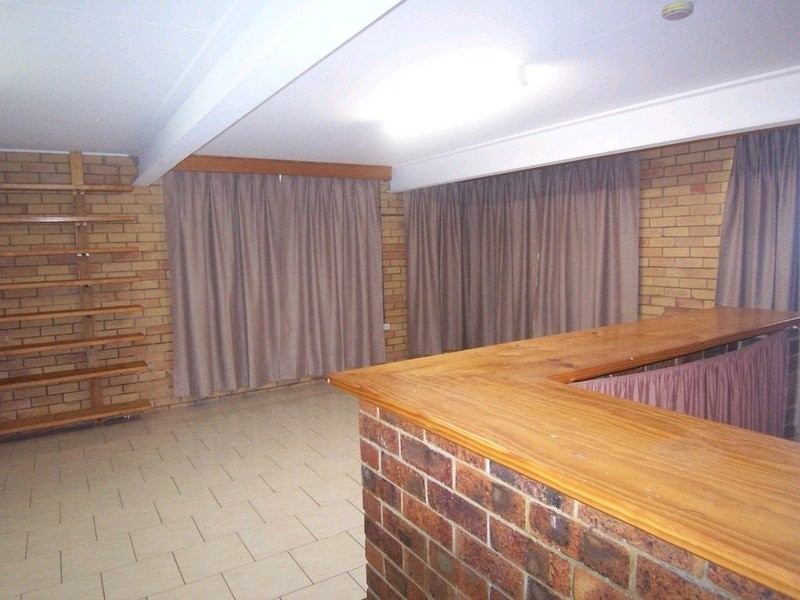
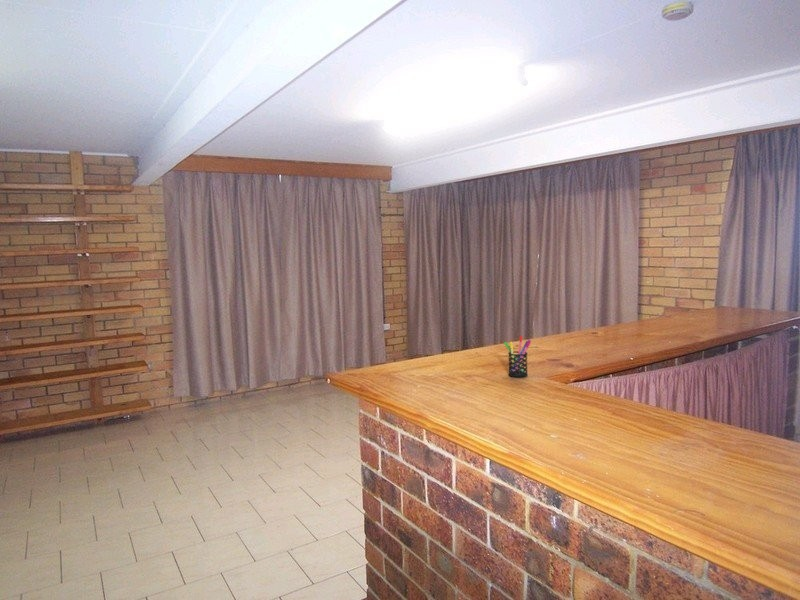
+ pen holder (516, 355)
